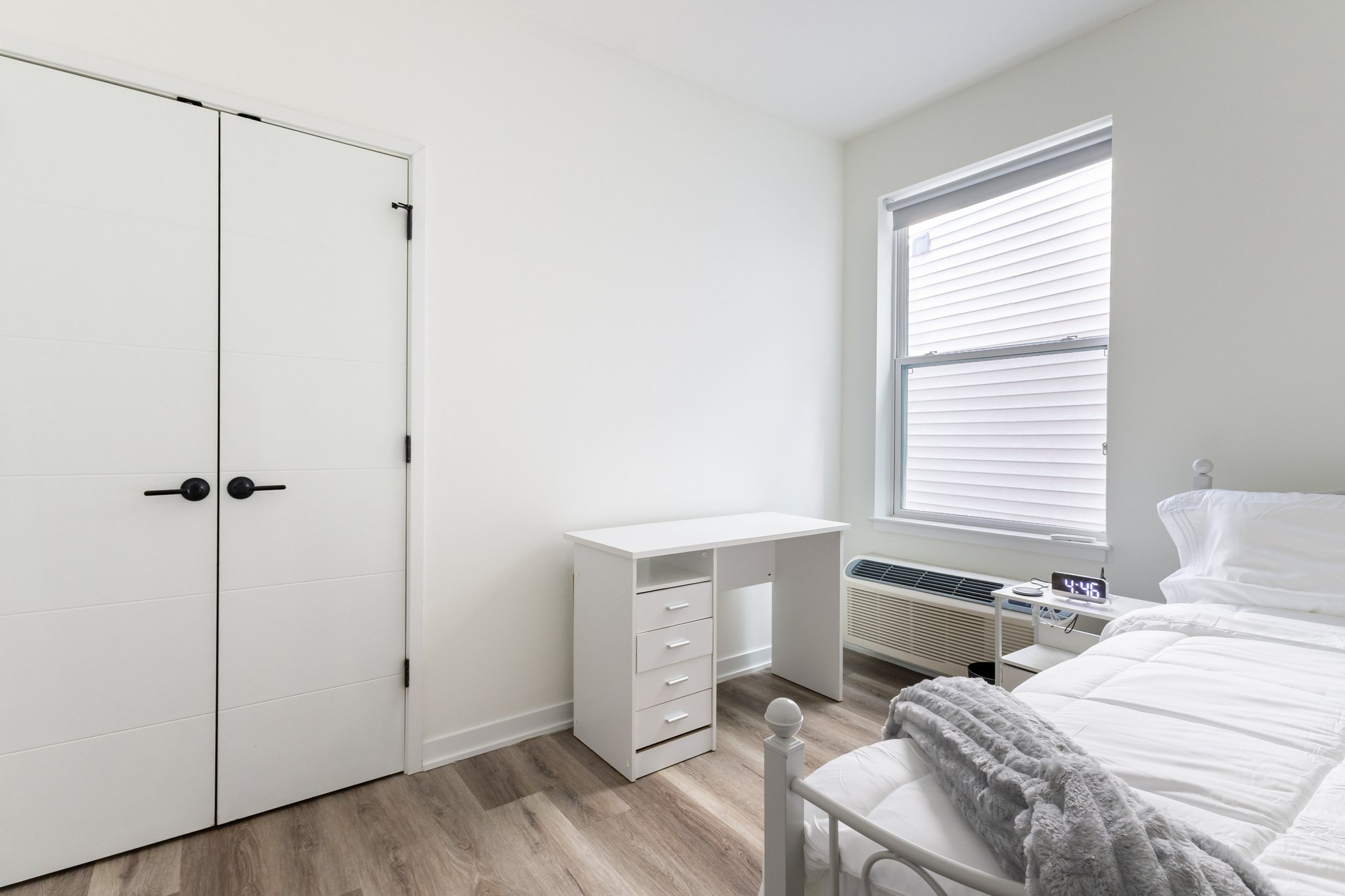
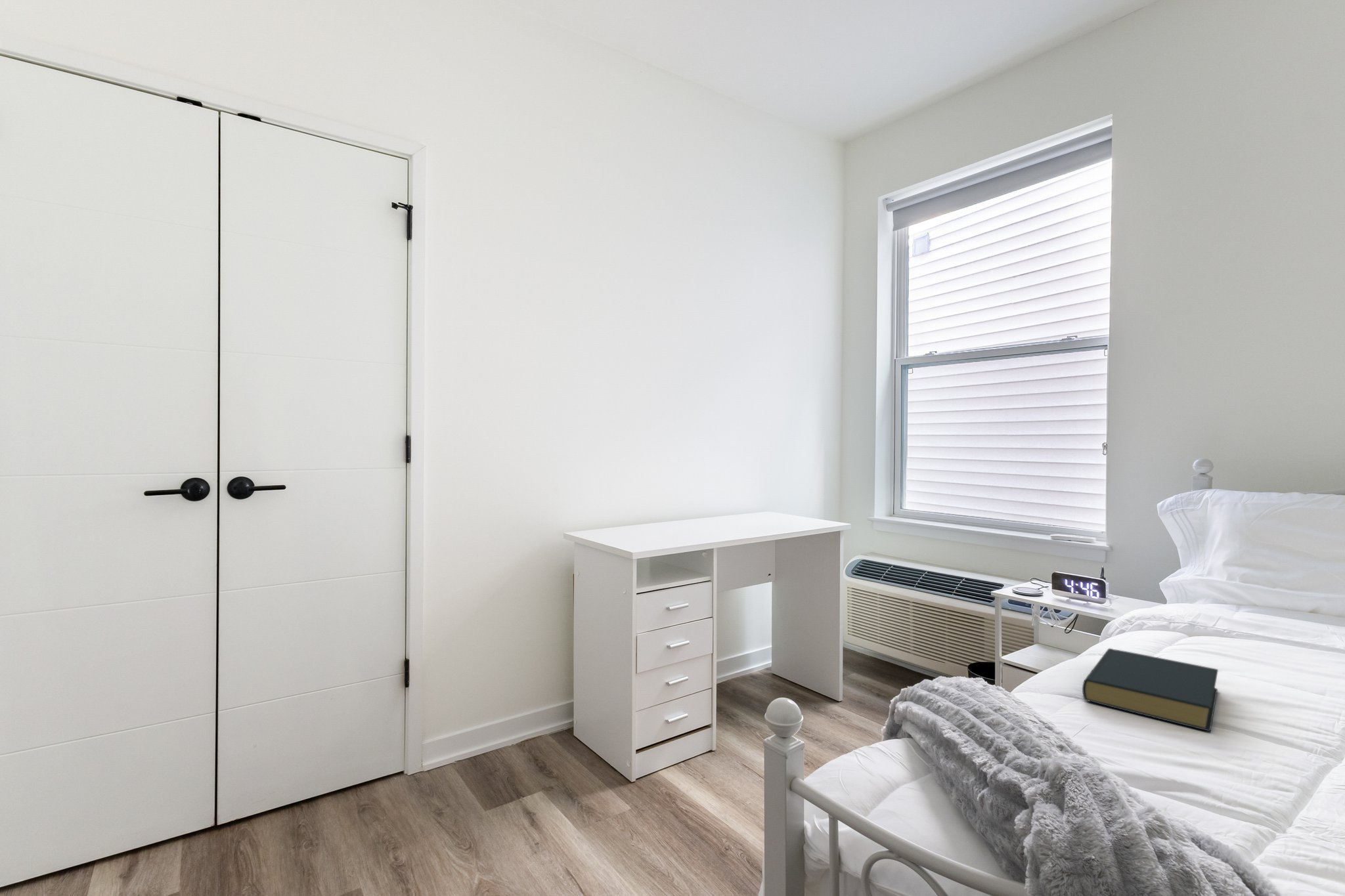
+ hardback book (1151, 684)
